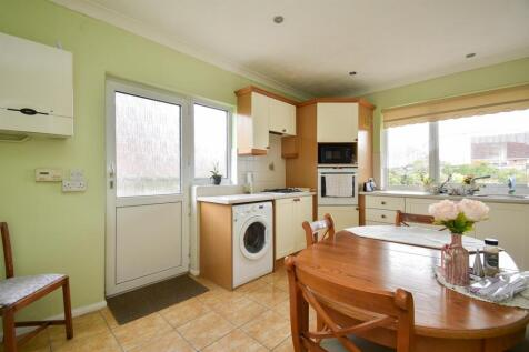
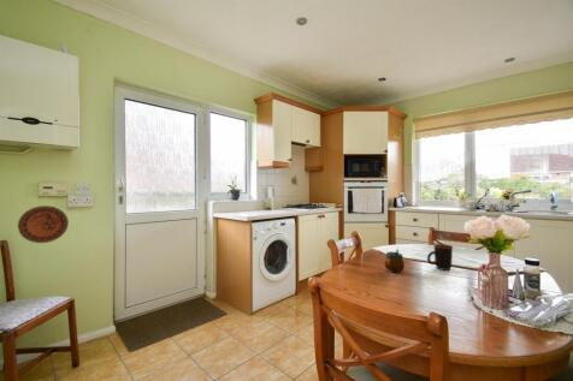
+ mug (439, 256)
+ gourd (395, 258)
+ decorative plate (43, 224)
